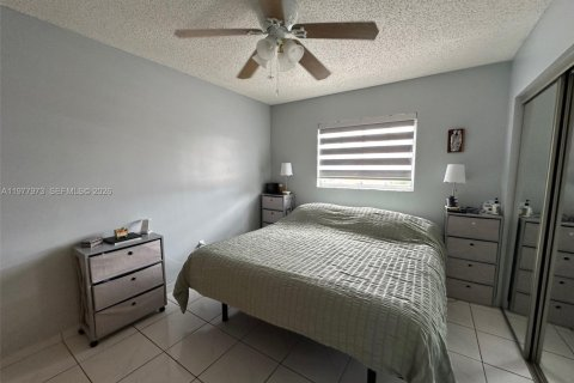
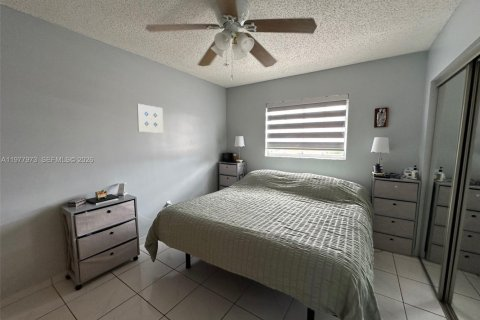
+ wall art (150, 119)
